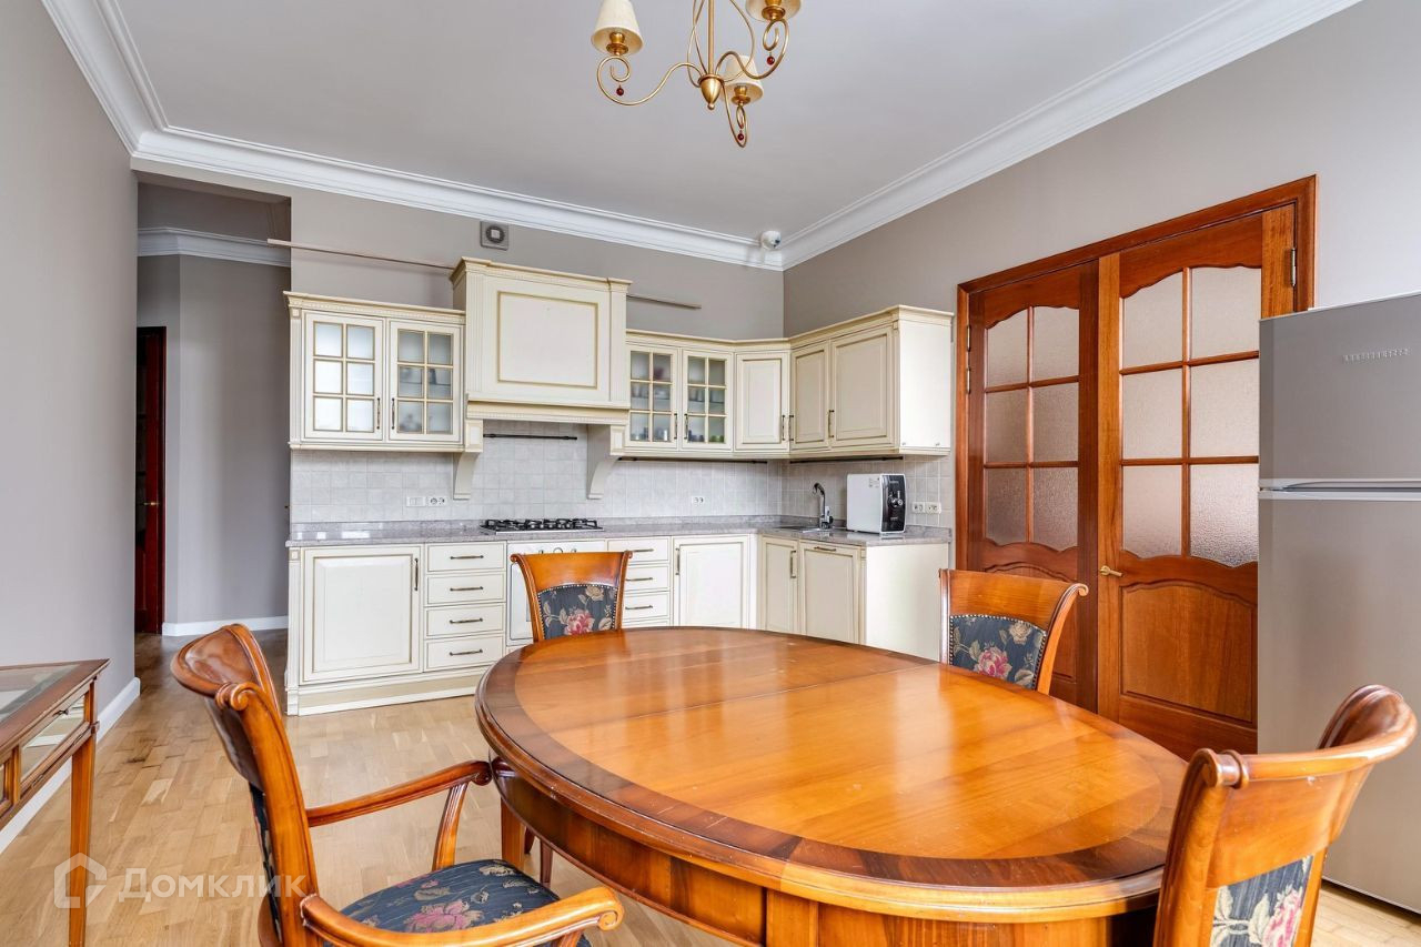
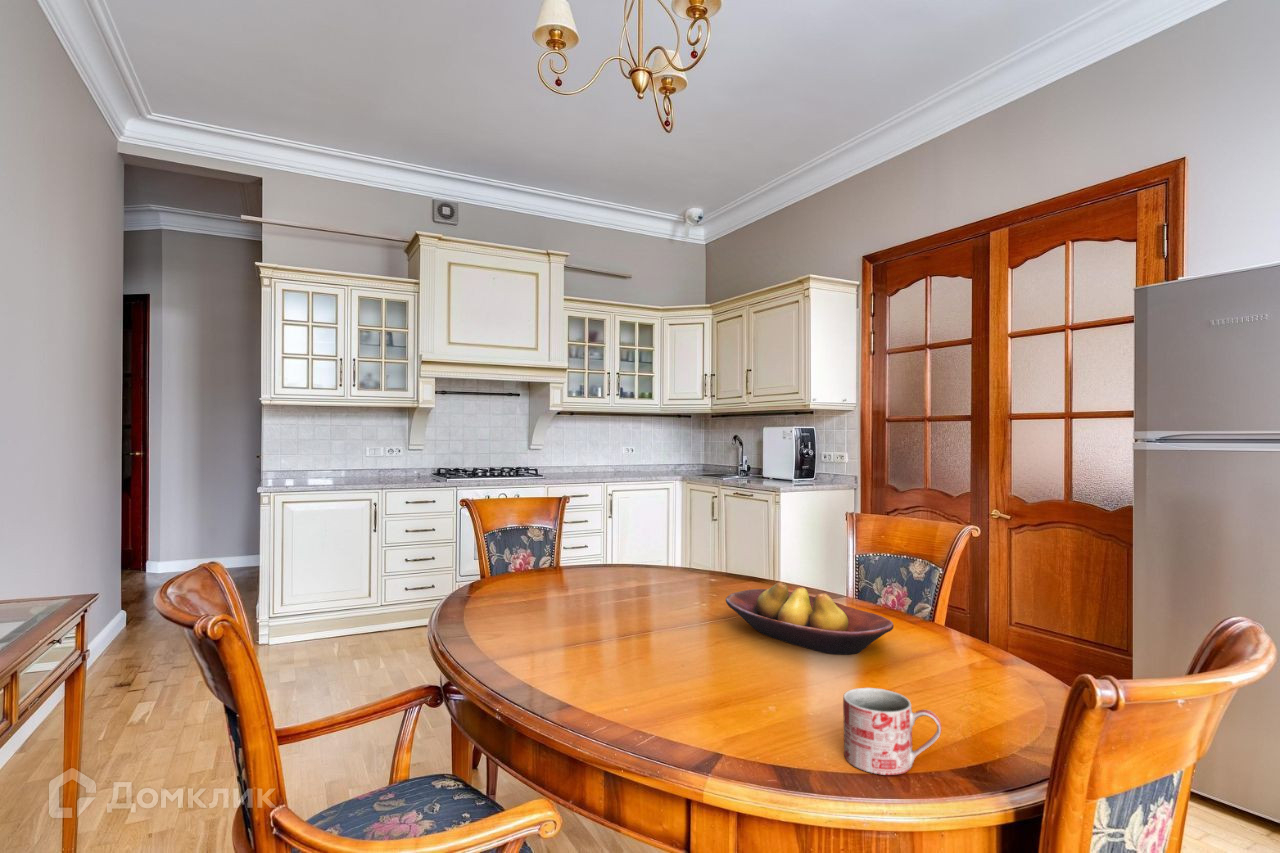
+ mug (888, 732)
+ fruit bowl (803, 611)
